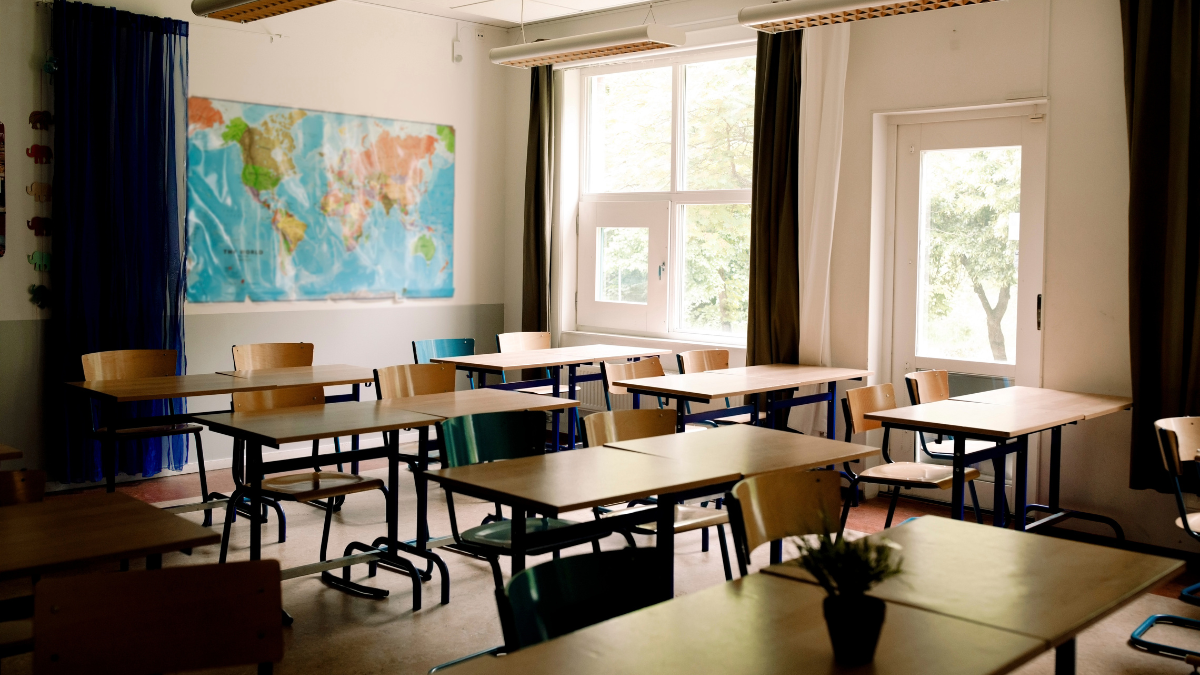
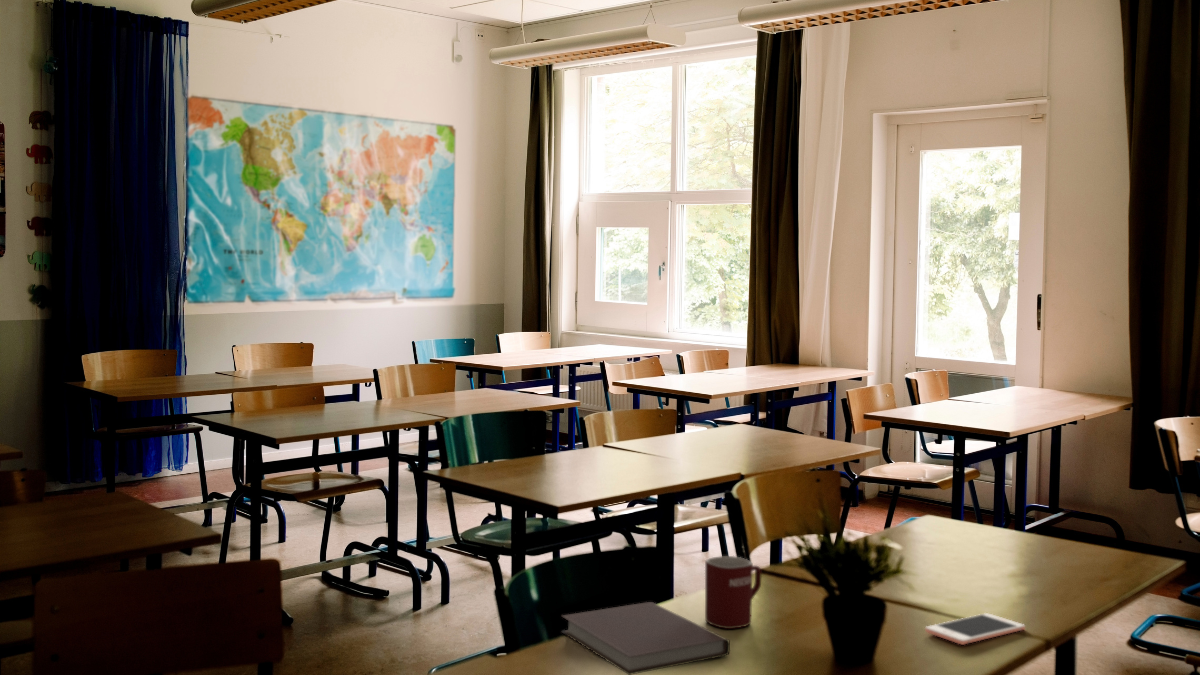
+ mug (735, 590)
+ notebook (642, 634)
+ cell phone (975, 628)
